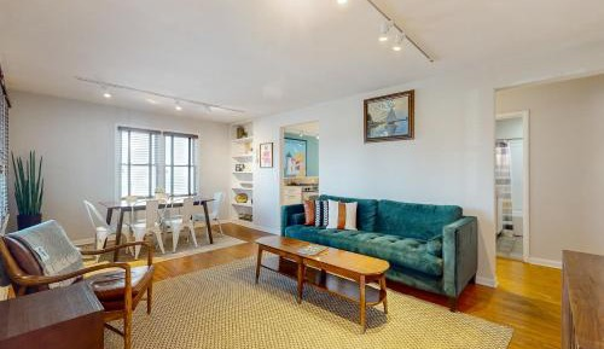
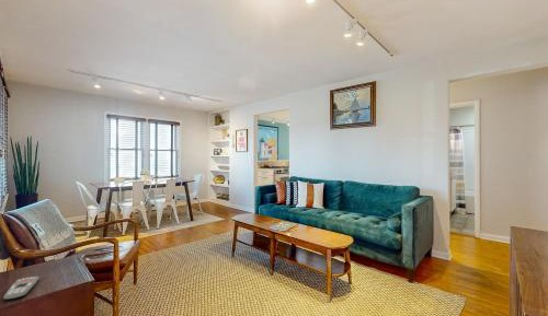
+ remote control (21, 288)
